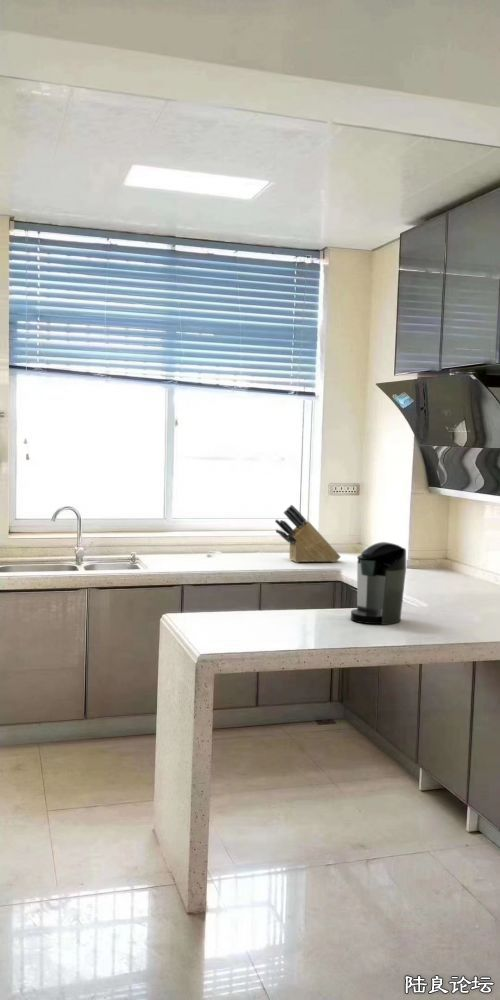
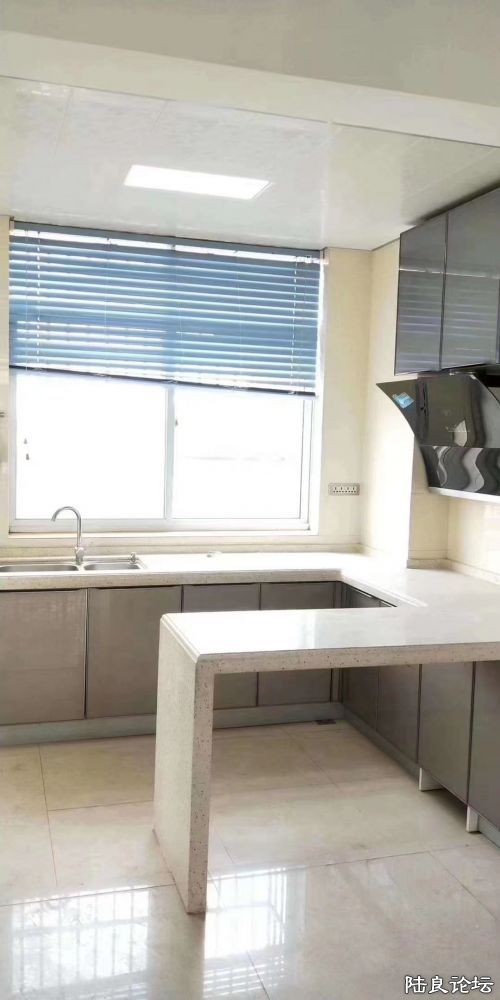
- coffee maker (372, 578)
- knife block (307, 533)
